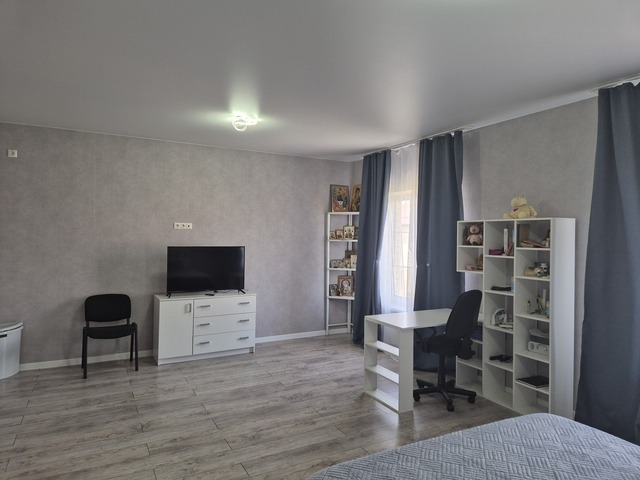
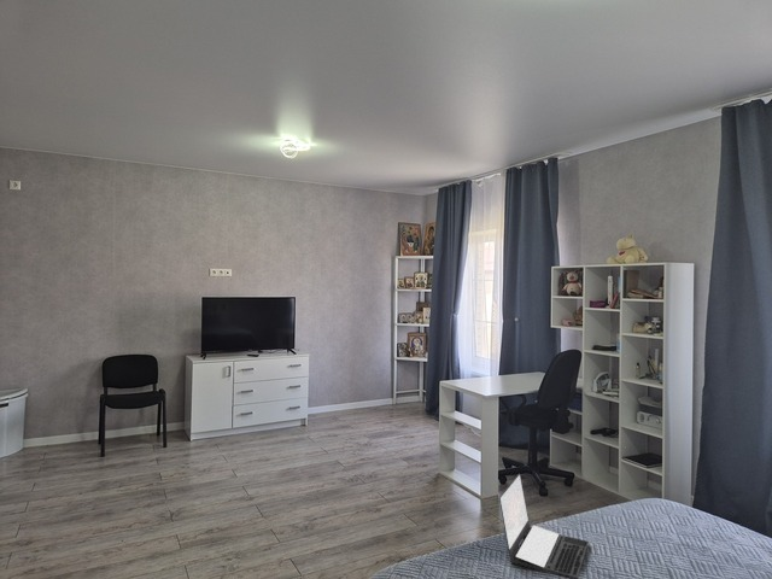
+ laptop (543, 528)
